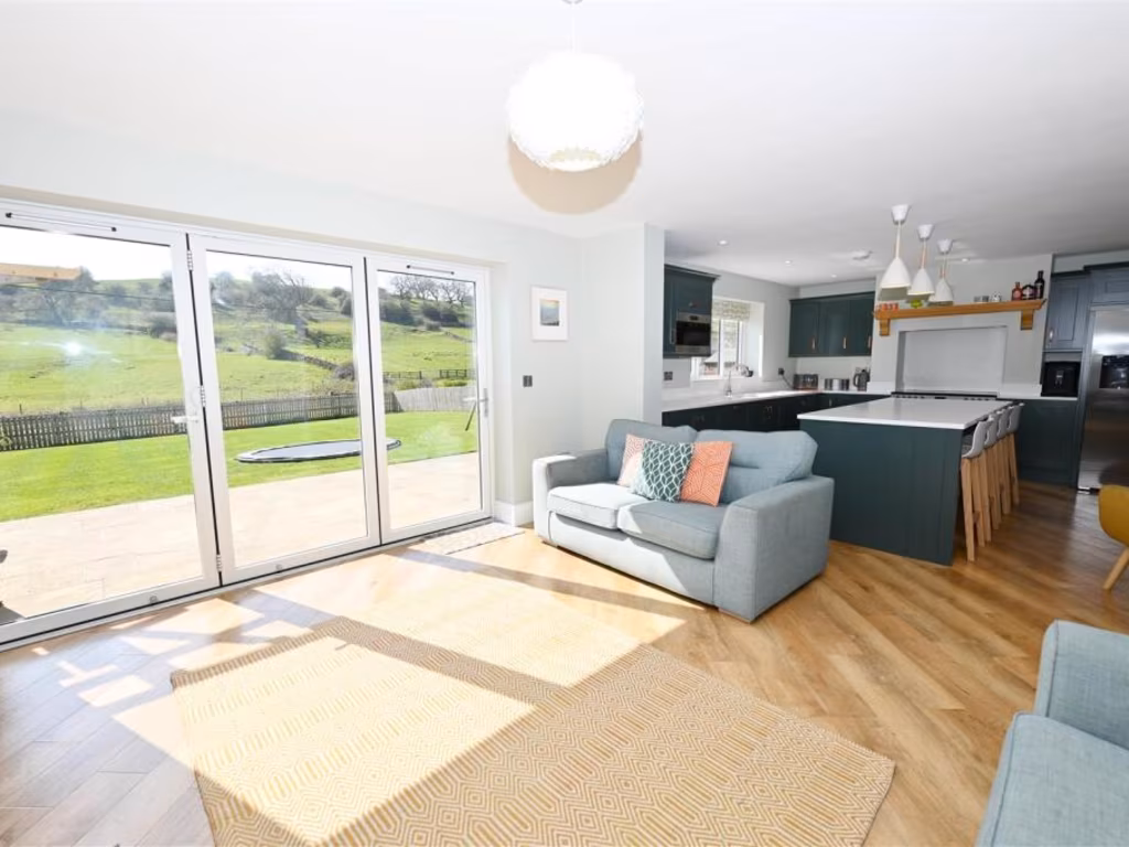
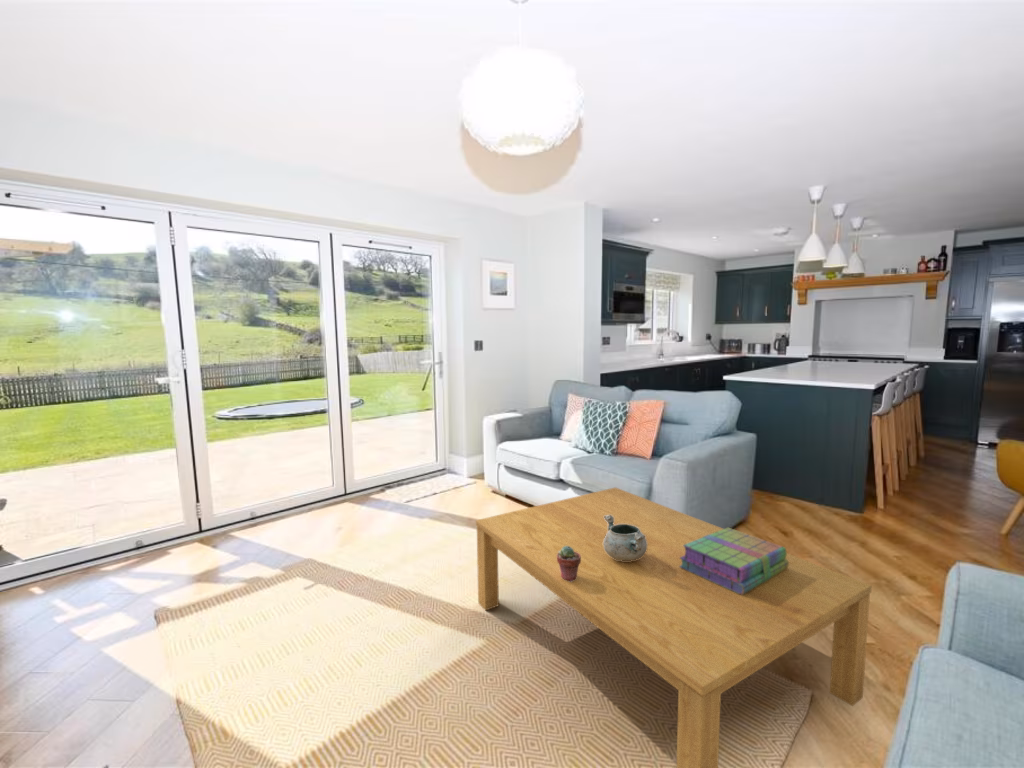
+ coffee table (641, 596)
+ potted succulent (568, 561)
+ stack of books (734, 556)
+ decorative bowl (625, 539)
